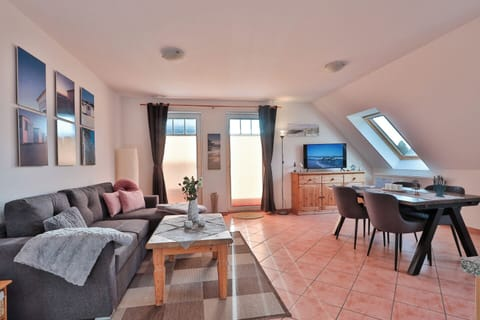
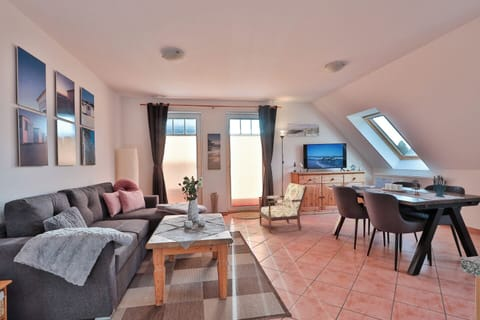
+ armchair (282, 206)
